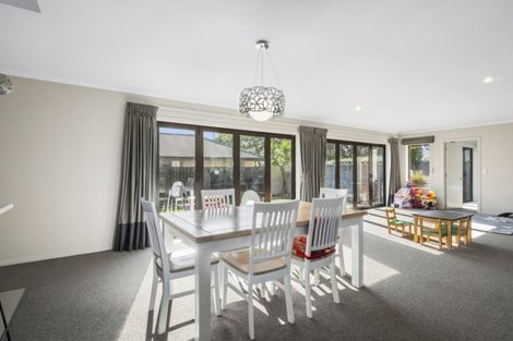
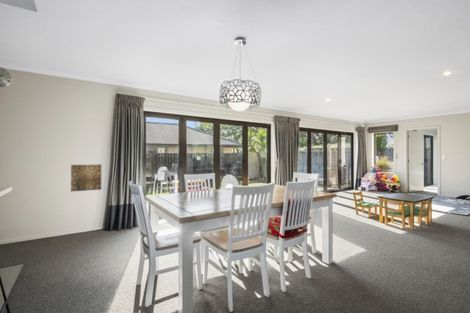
+ wall art (86, 177)
